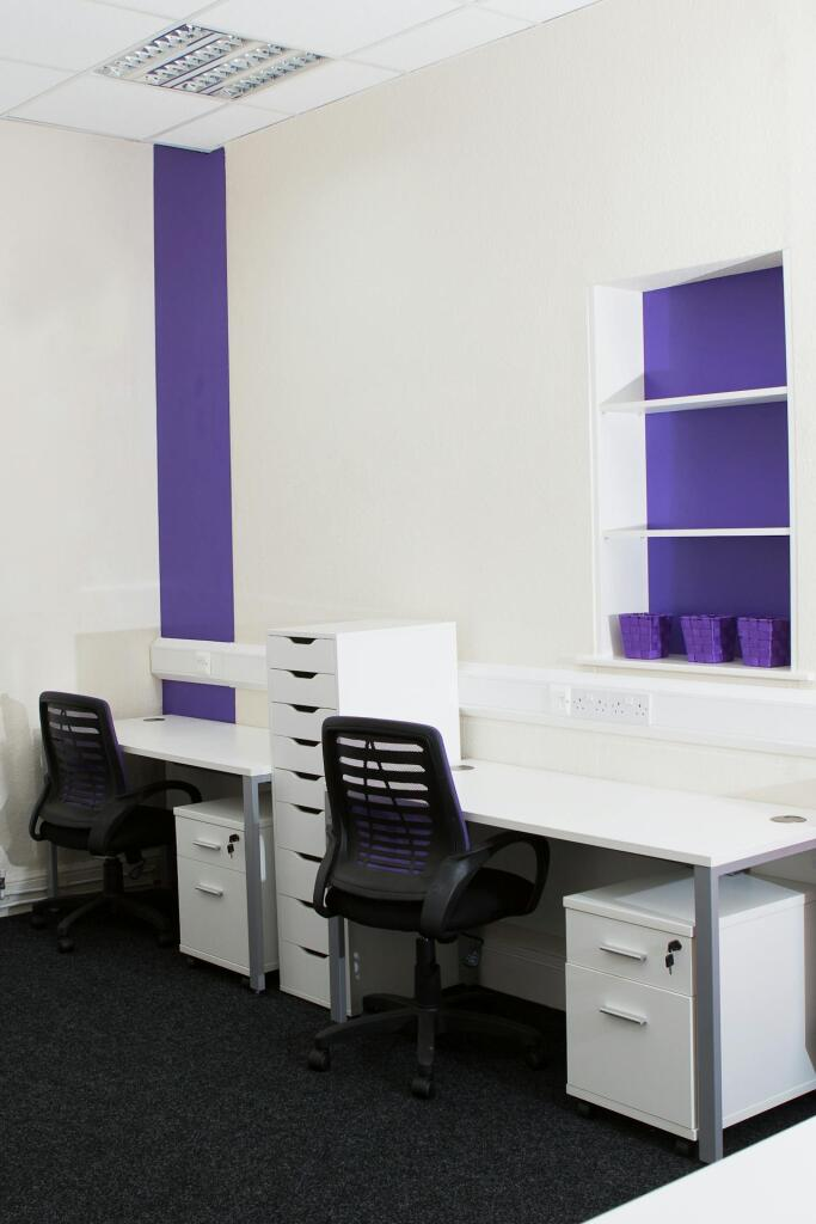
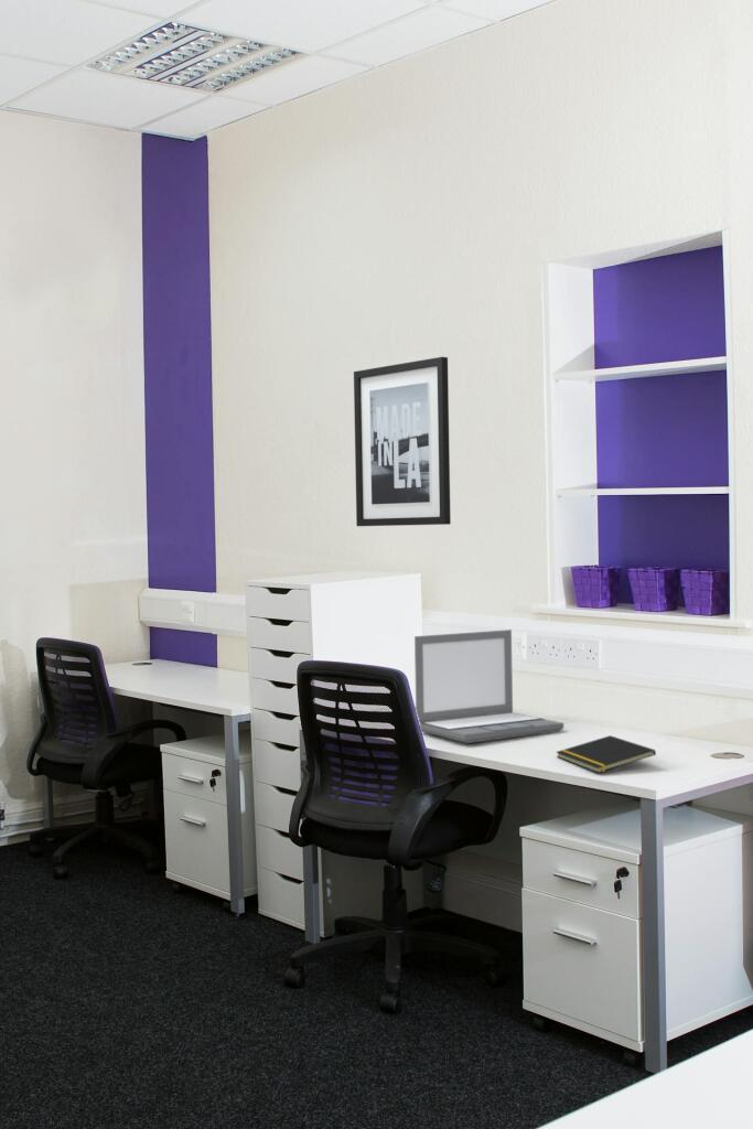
+ laptop (487, 684)
+ wall art (400, 444)
+ notepad (604, 753)
